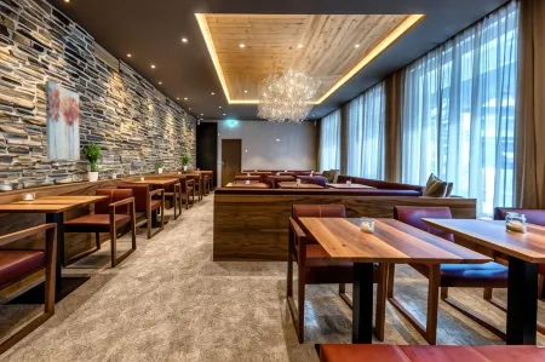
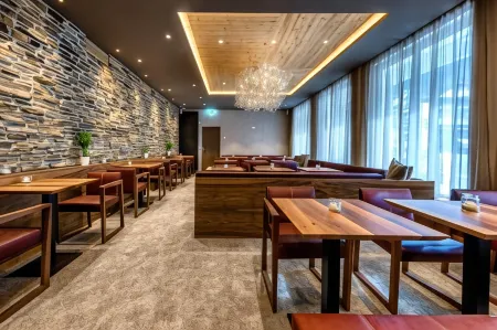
- wall art (63, 123)
